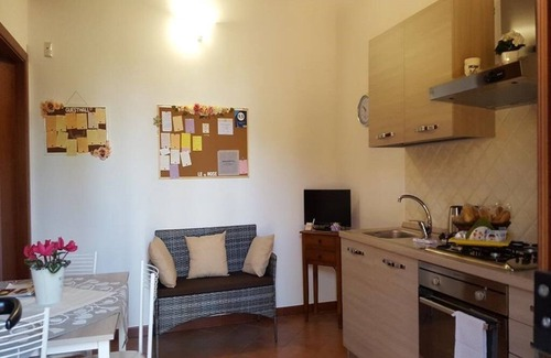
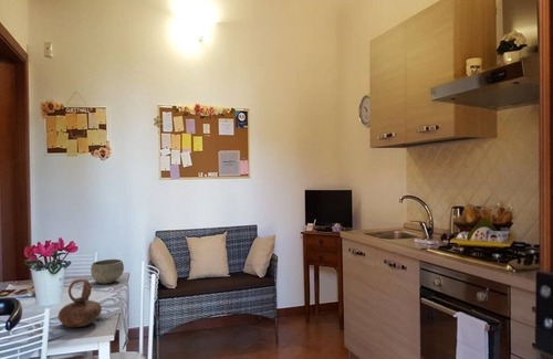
+ teapot (81, 299)
+ bowl (107, 272)
